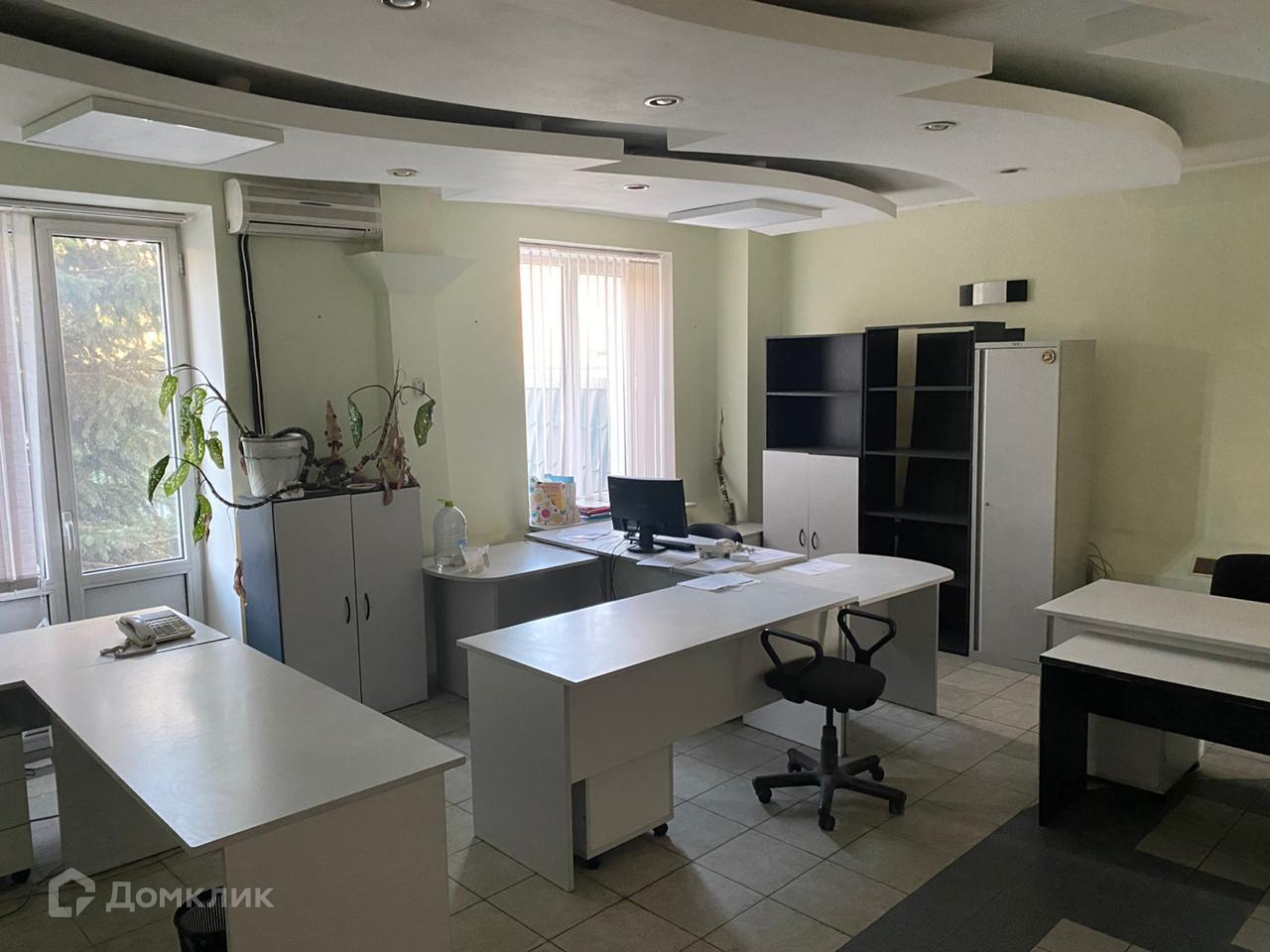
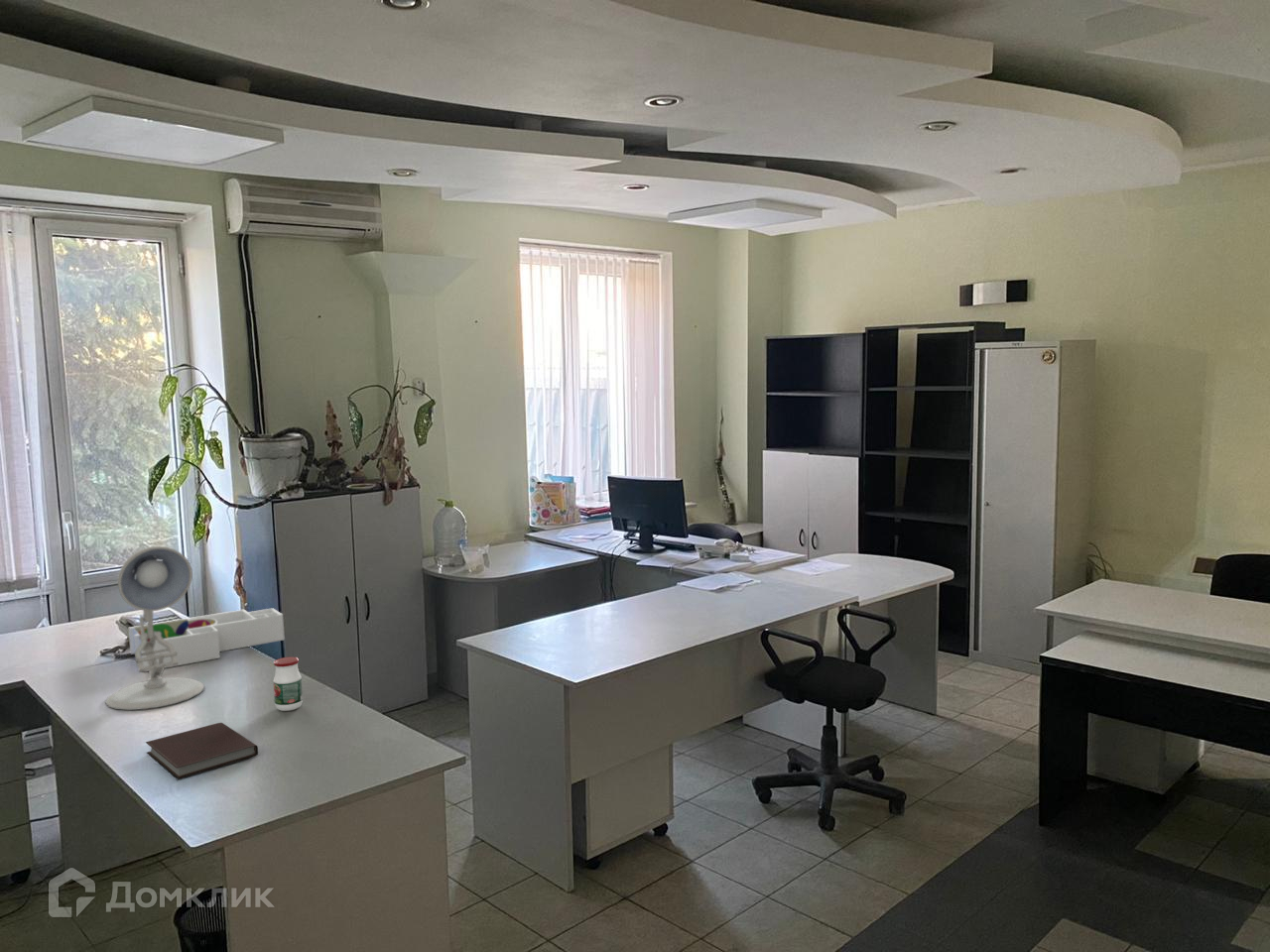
+ desk organizer (210, 636)
+ jar (287, 683)
+ notebook (201, 748)
+ desk lamp (151, 619)
